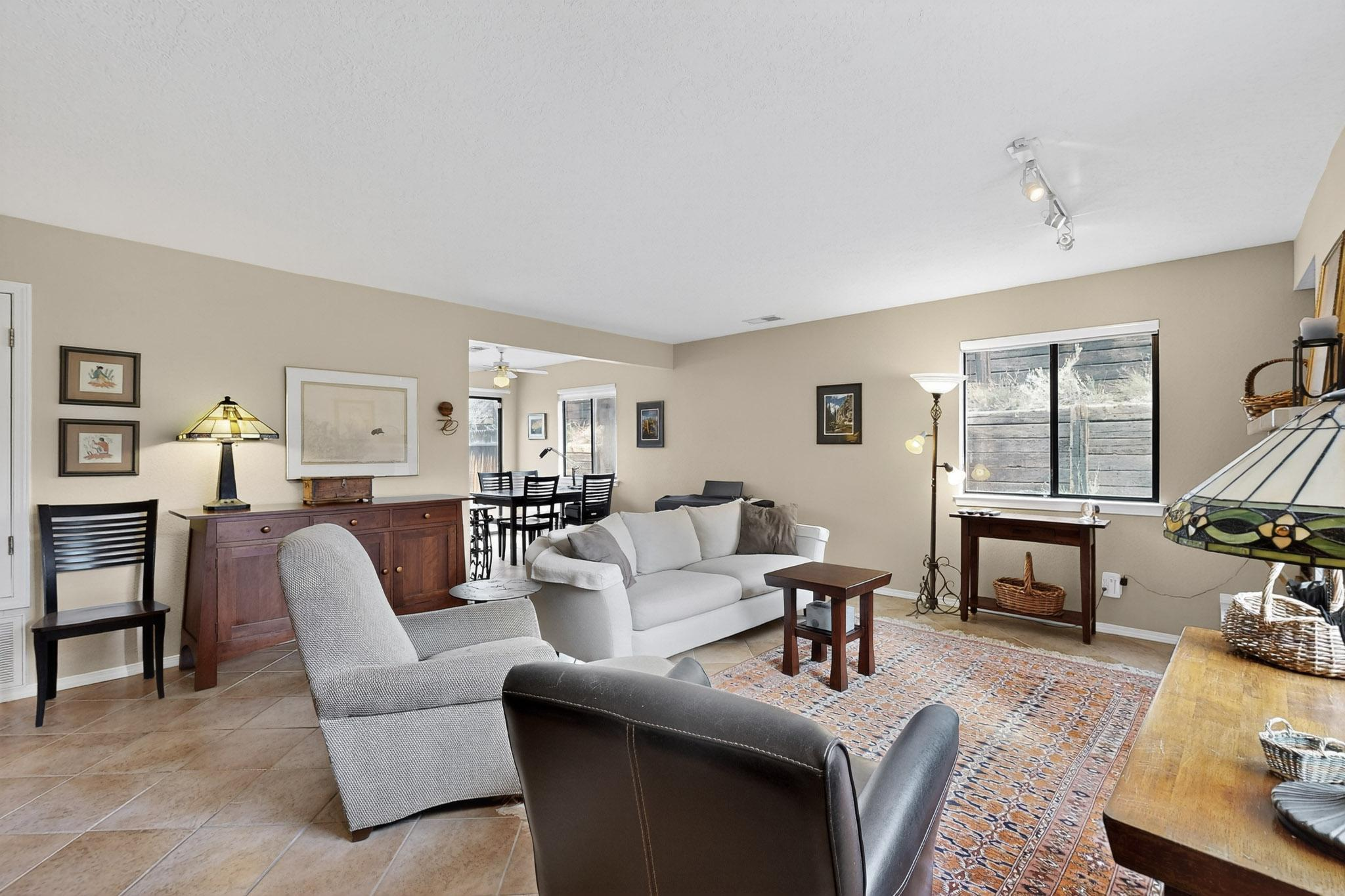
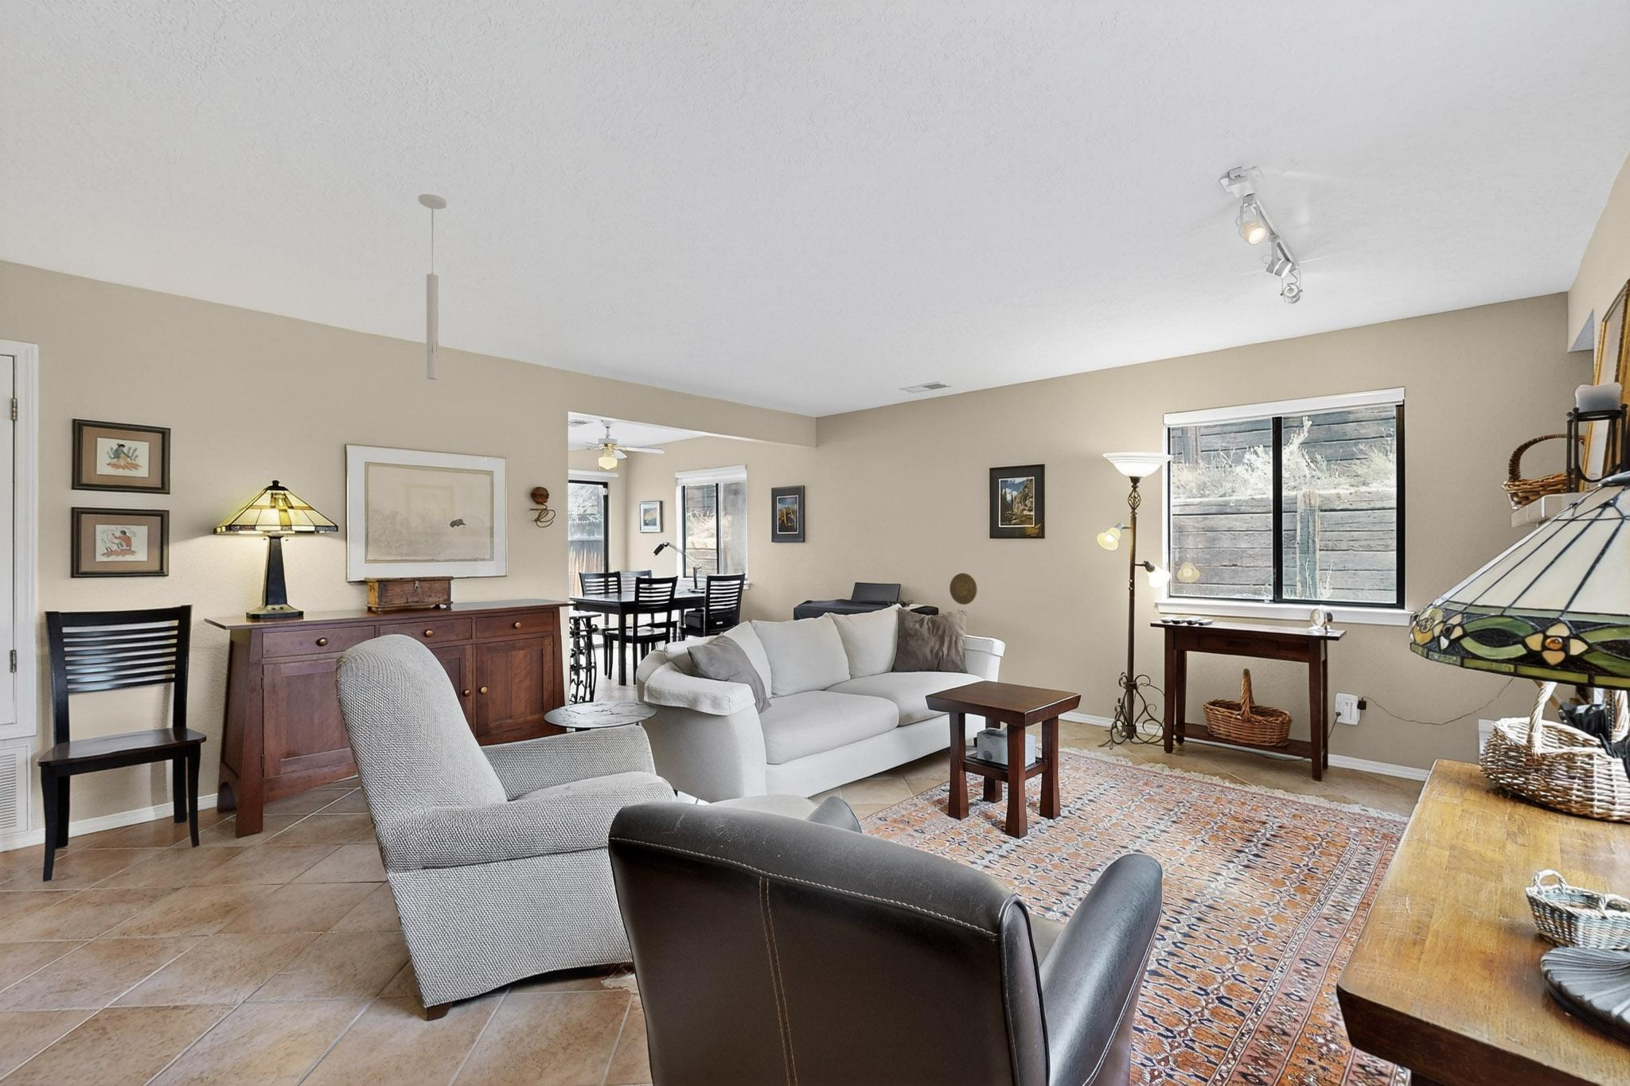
+ ceiling light (433, 288)
+ decorative plate (962, 589)
